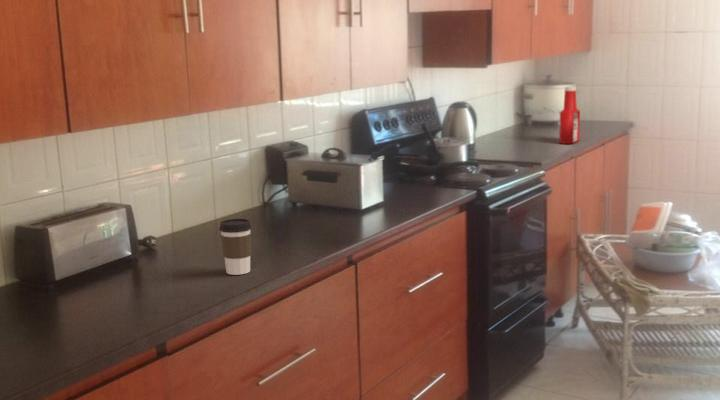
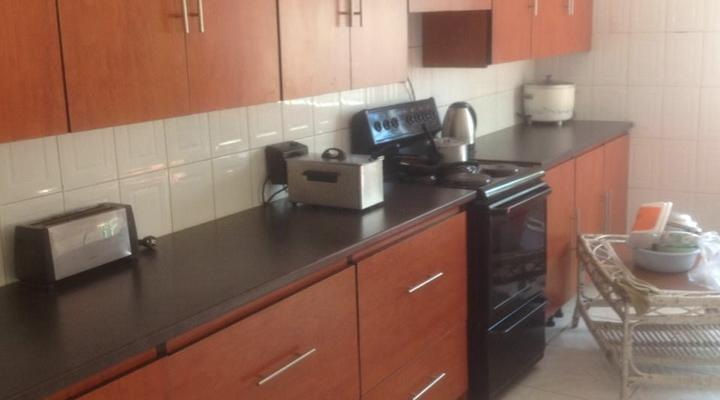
- soap bottle (569, 114)
- coffee cup (236, 246)
